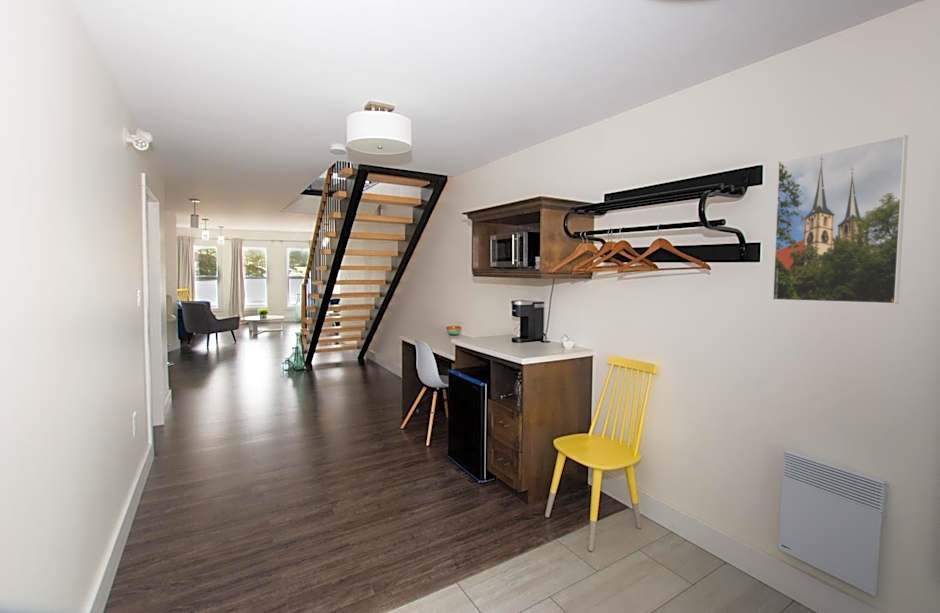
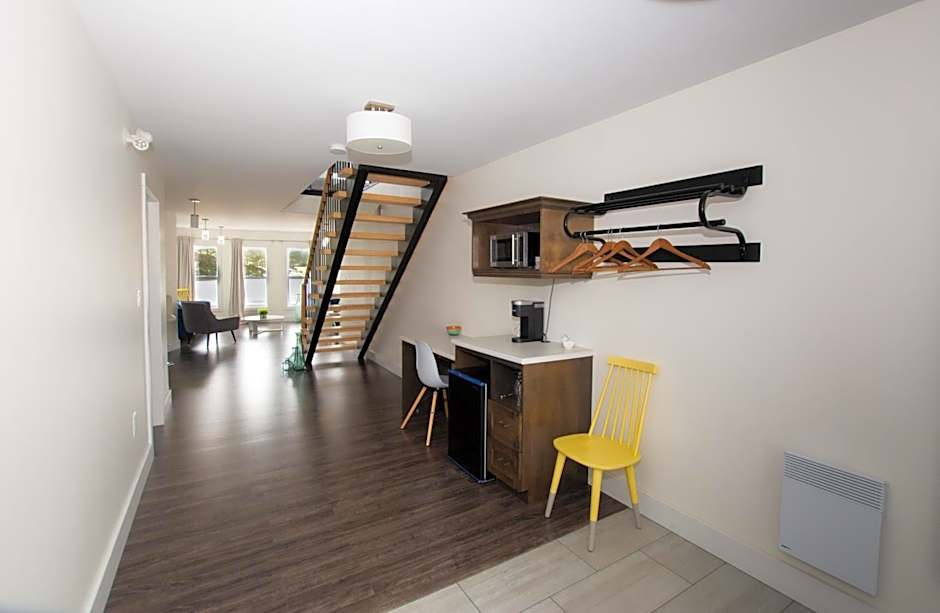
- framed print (833, 226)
